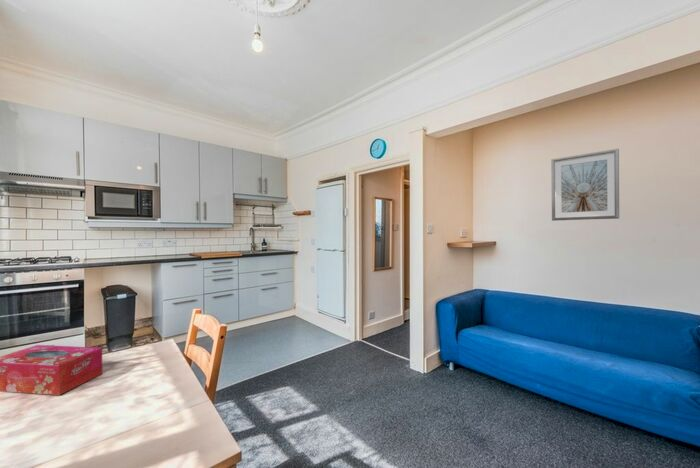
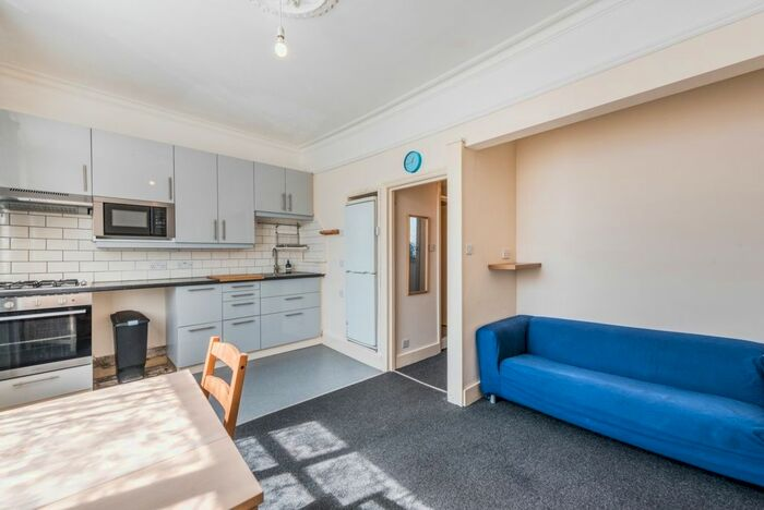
- tissue box (47, 367)
- picture frame (583, 187)
